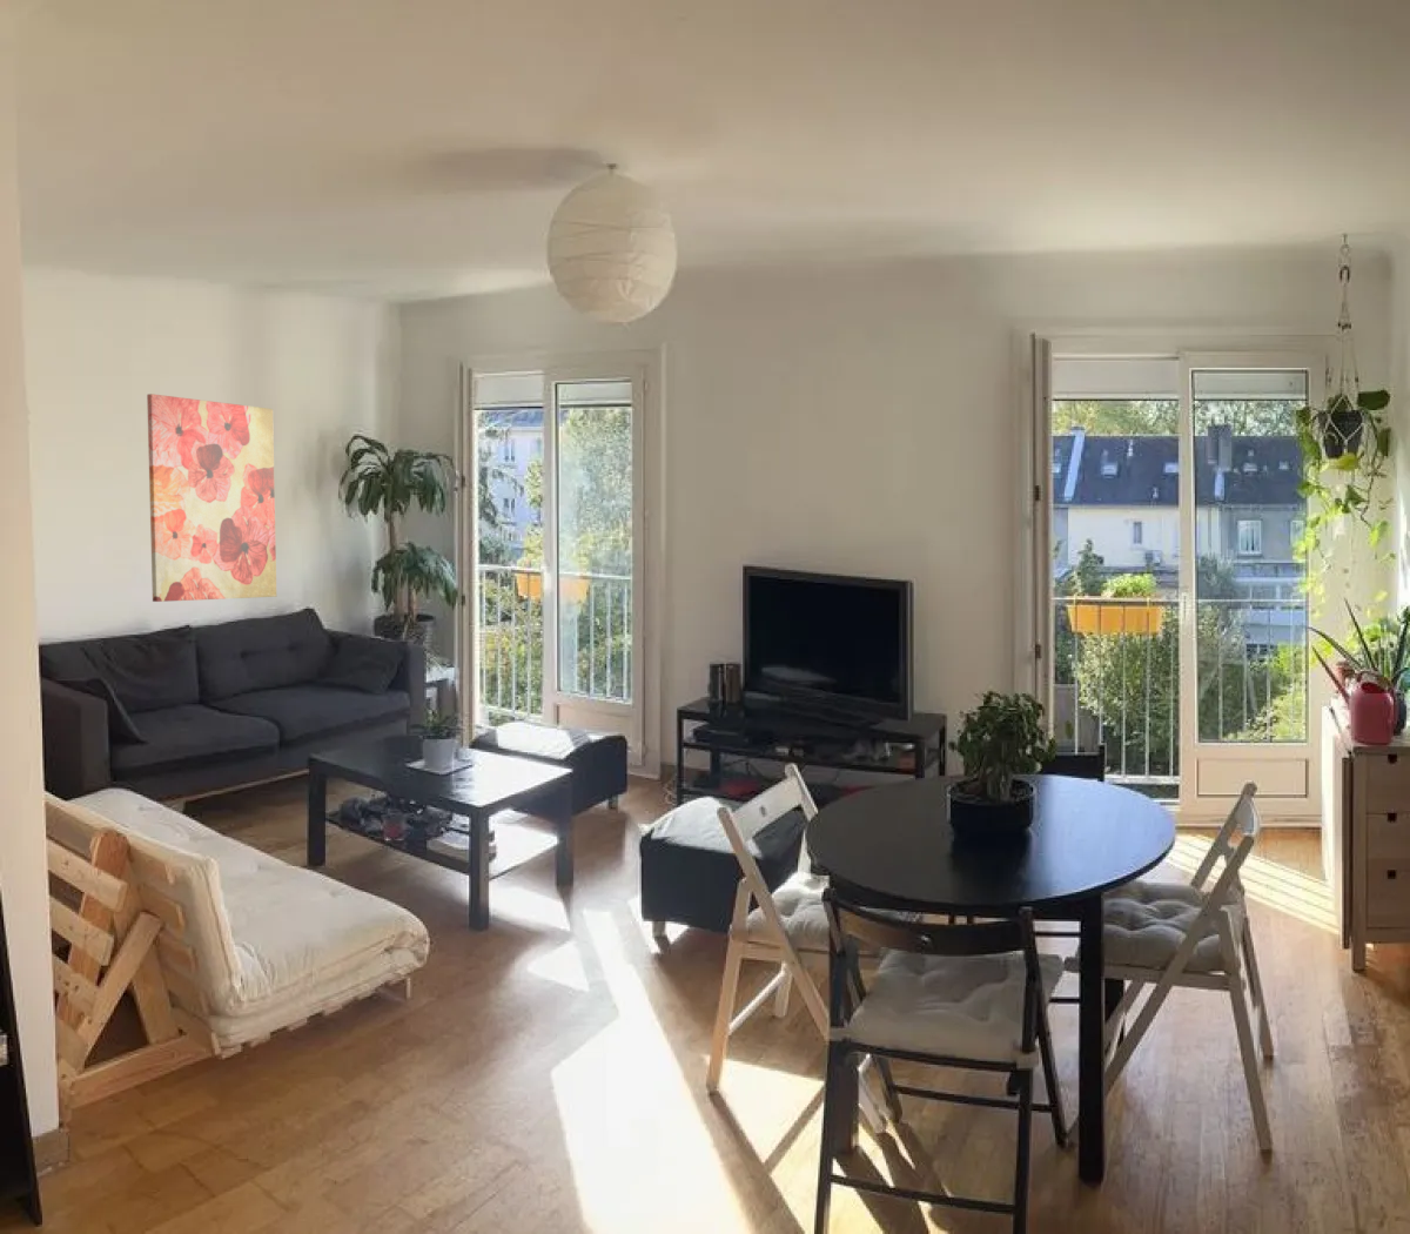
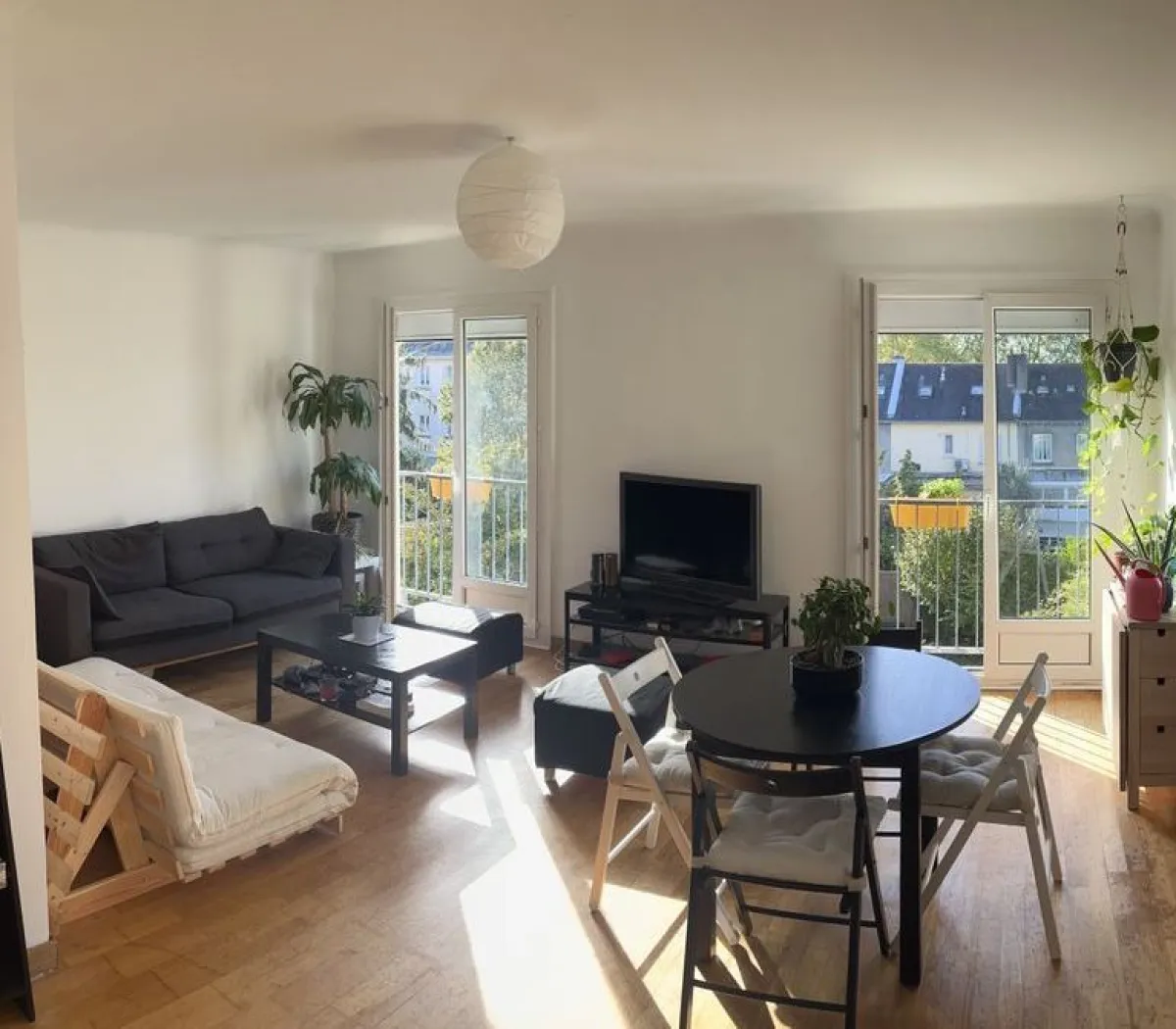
- wall art (215, 500)
